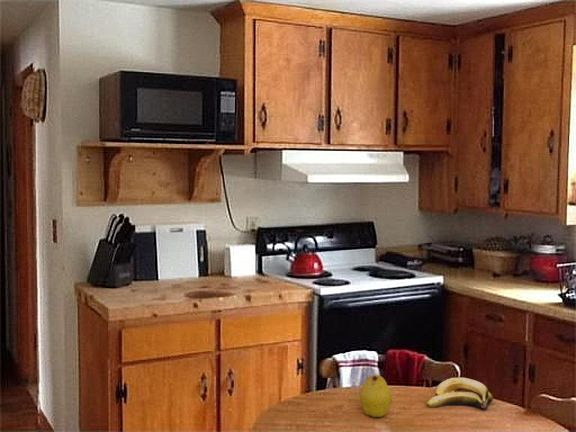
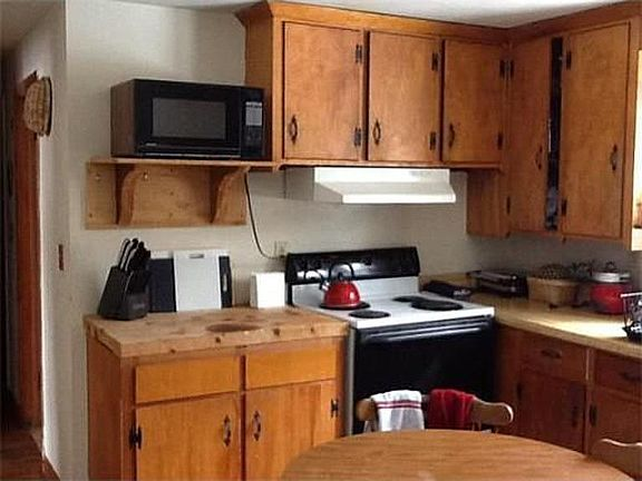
- fruit (375, 395)
- banana (461, 393)
